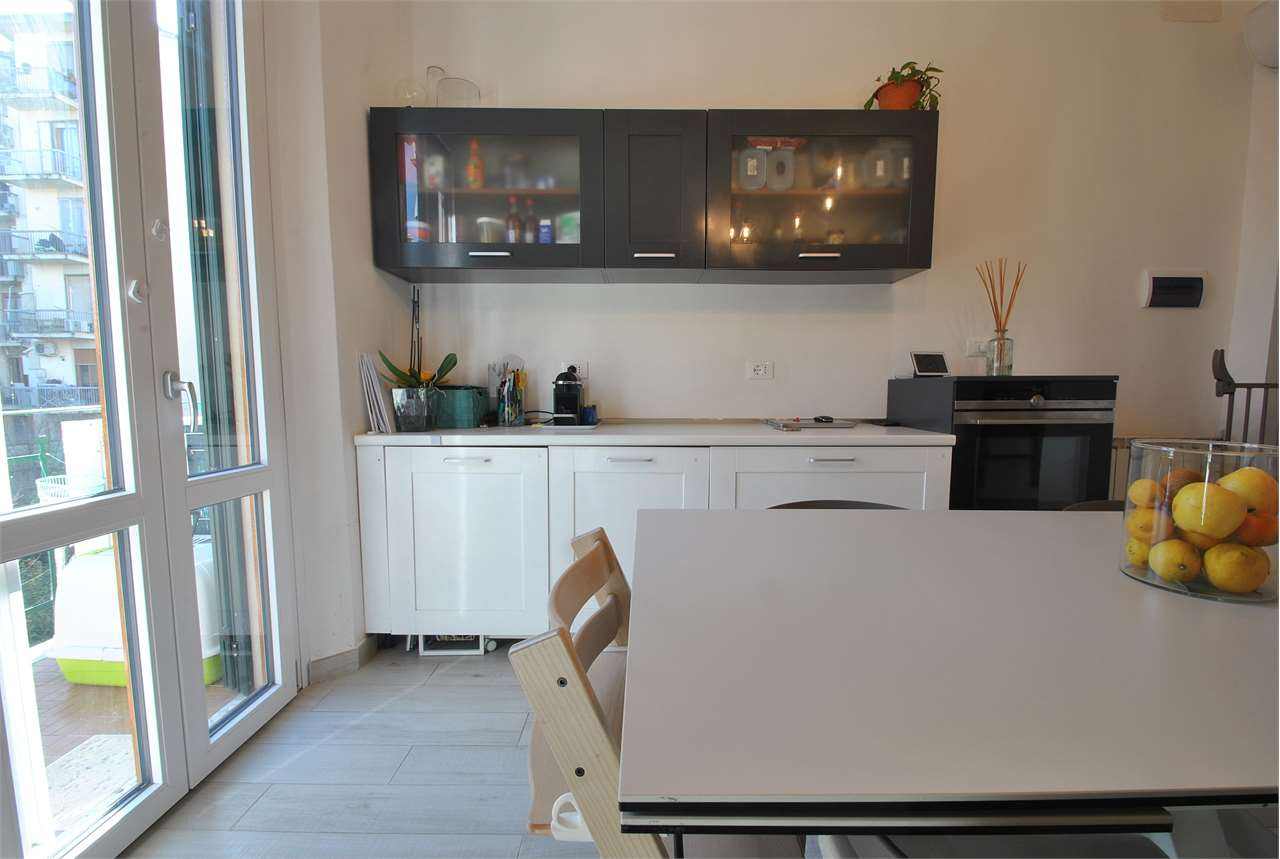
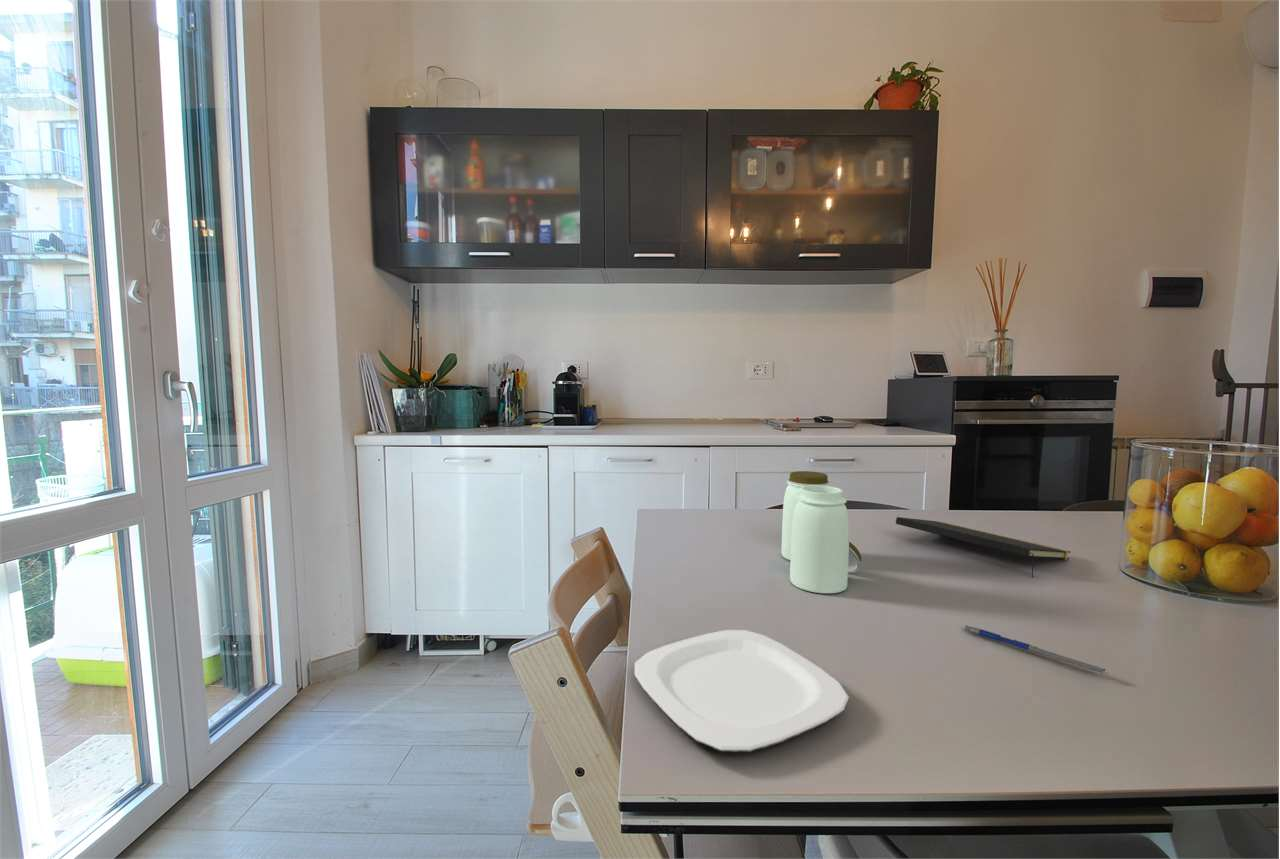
+ pen (1030, 647)
+ plate (735, 684)
+ notepad (978, 537)
+ jar (816, 525)
